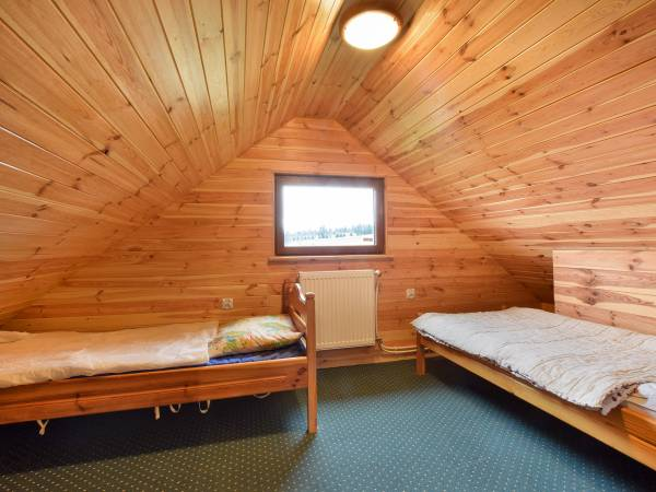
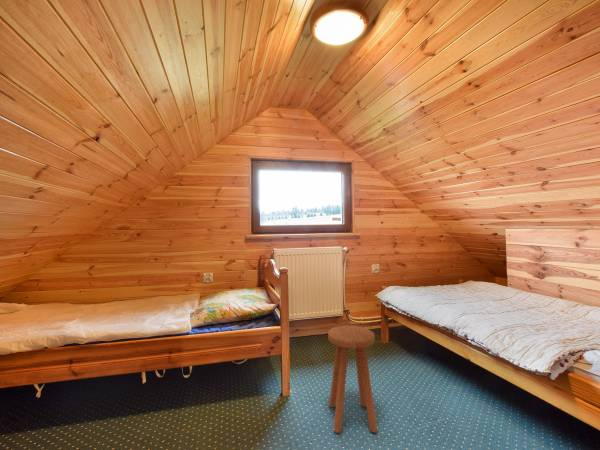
+ stool (345, 375)
